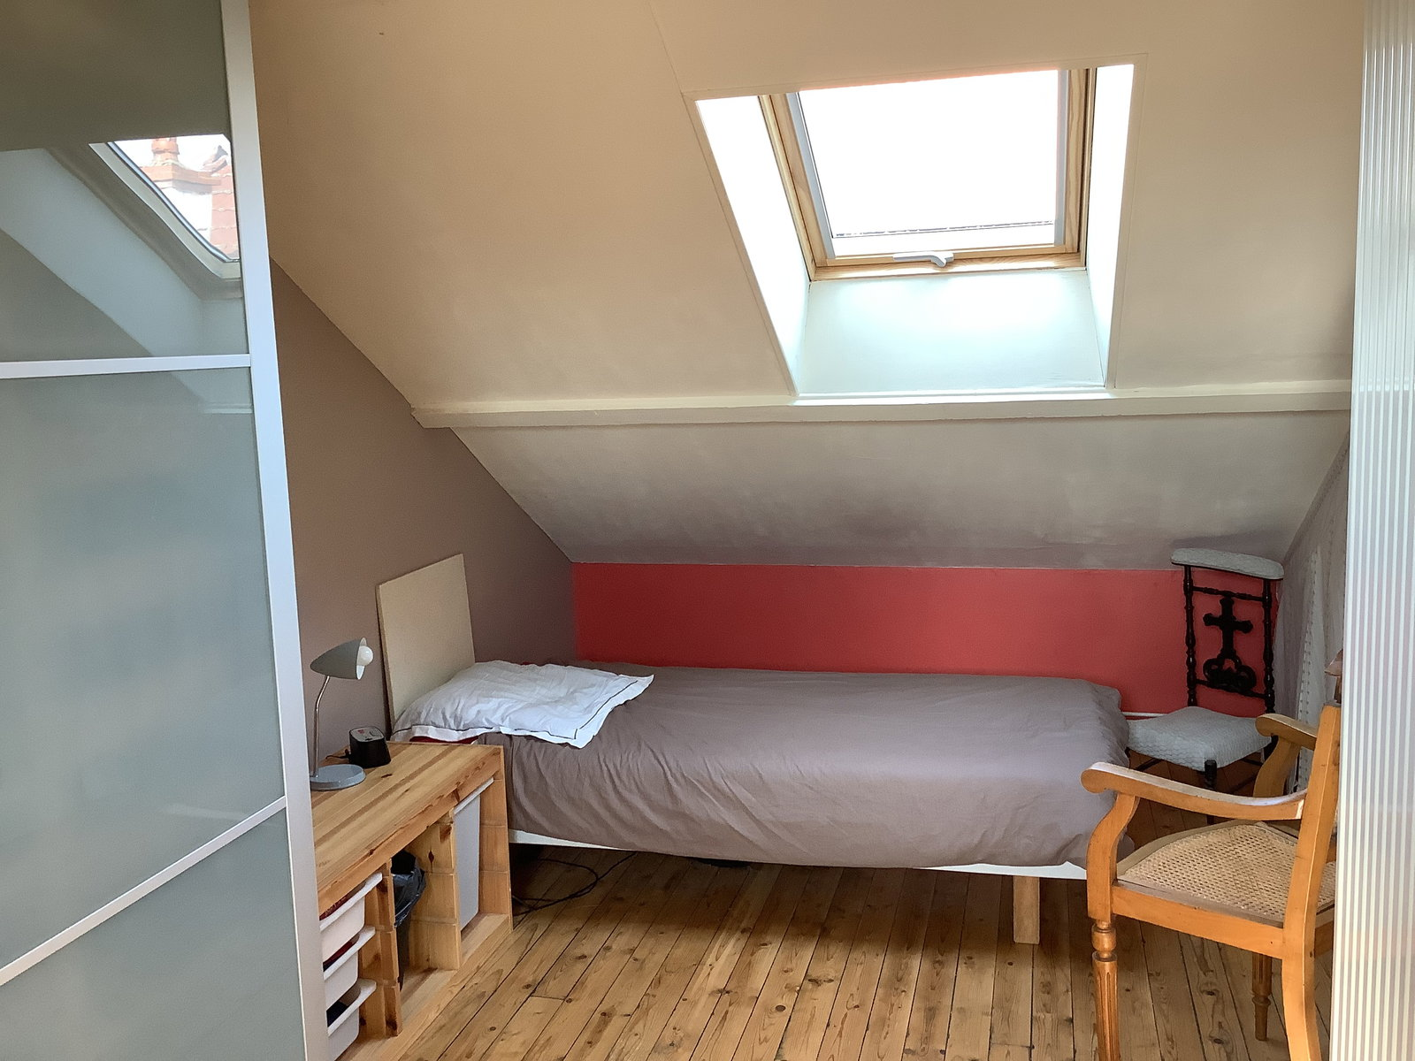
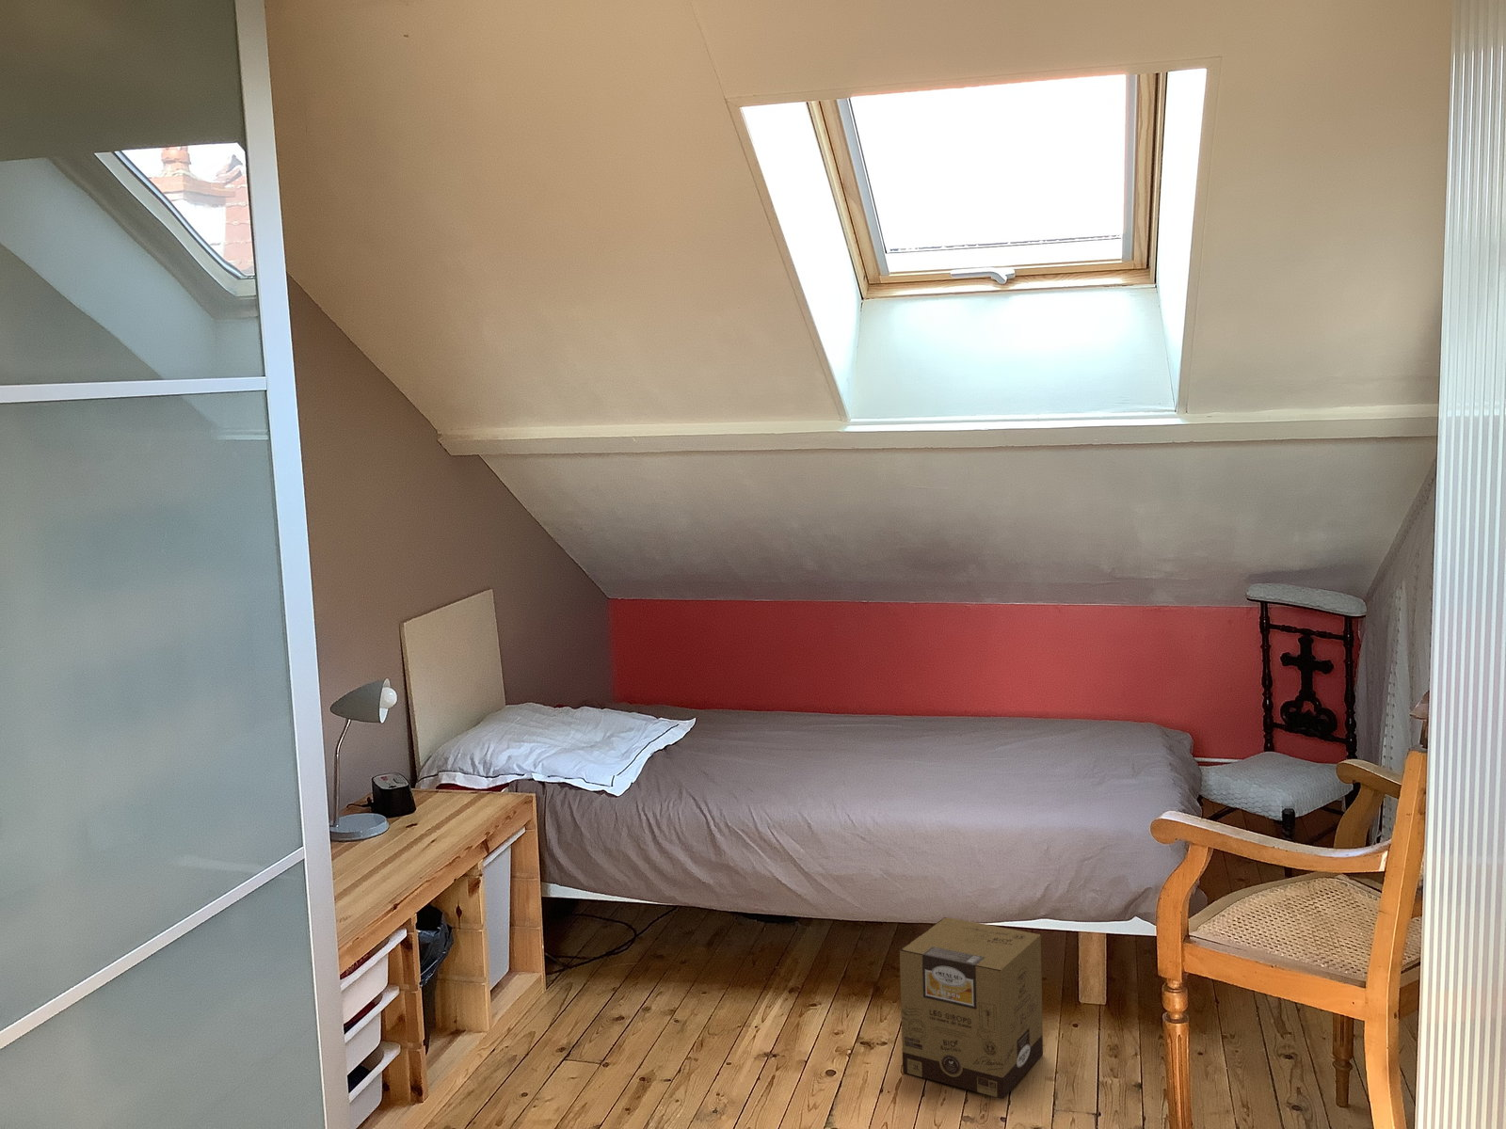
+ cardboard box (971, 1002)
